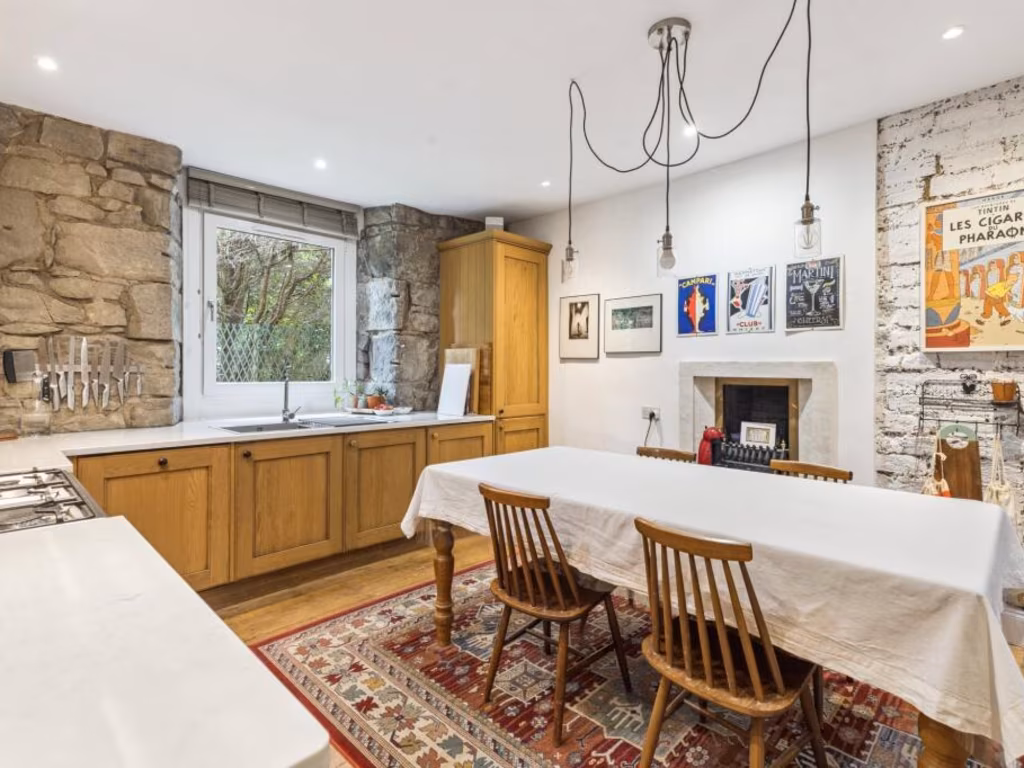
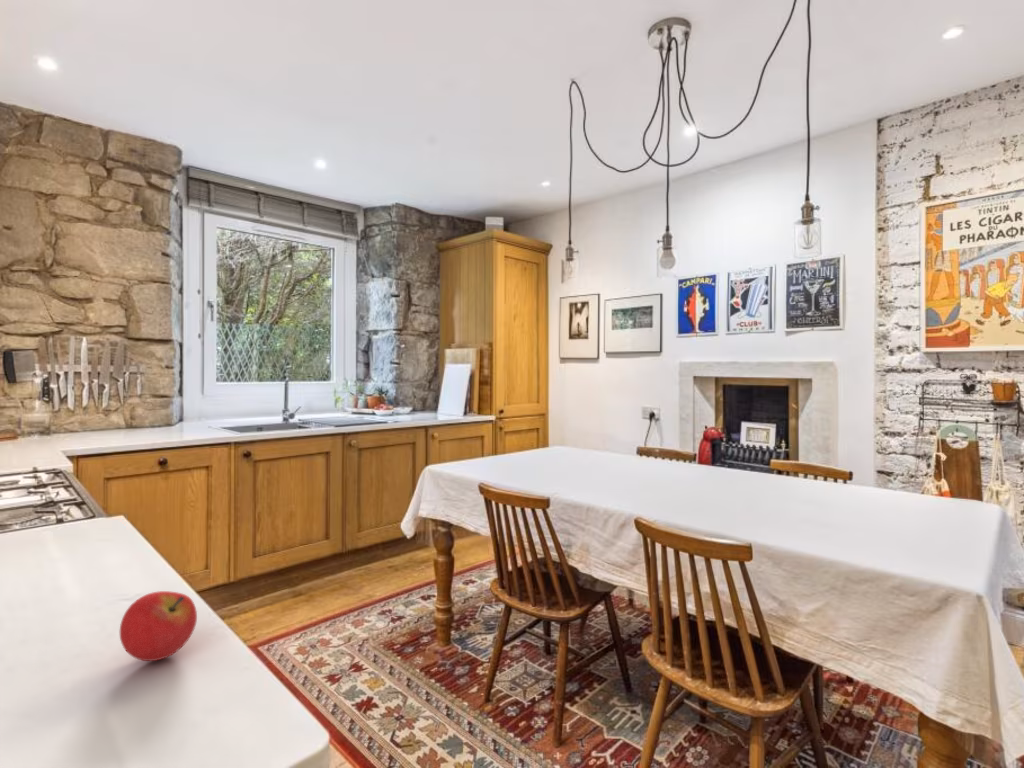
+ fruit (159, 624)
